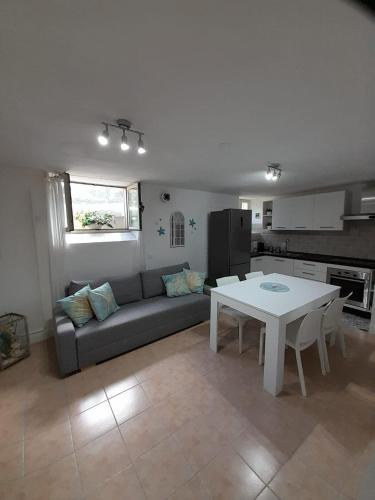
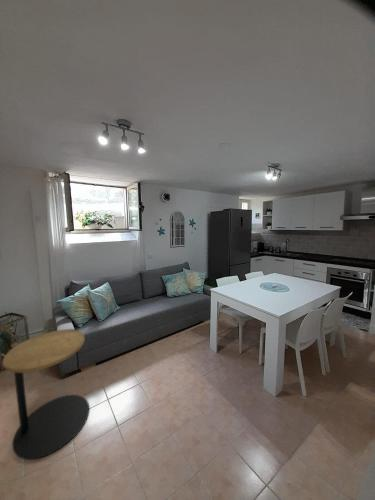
+ side table (56, 398)
